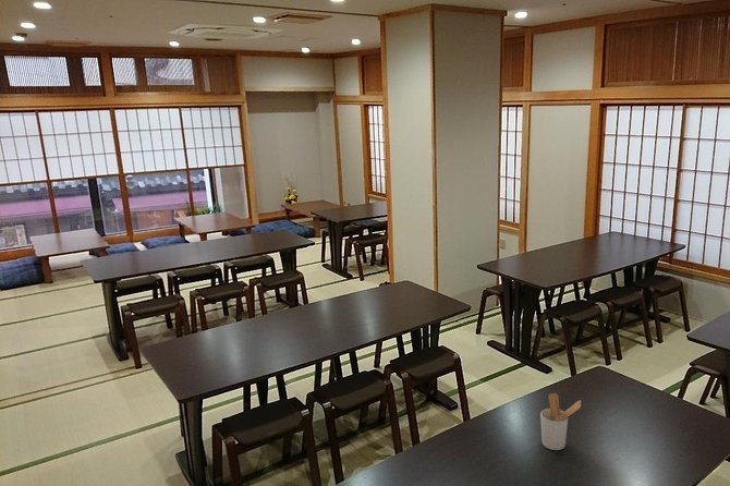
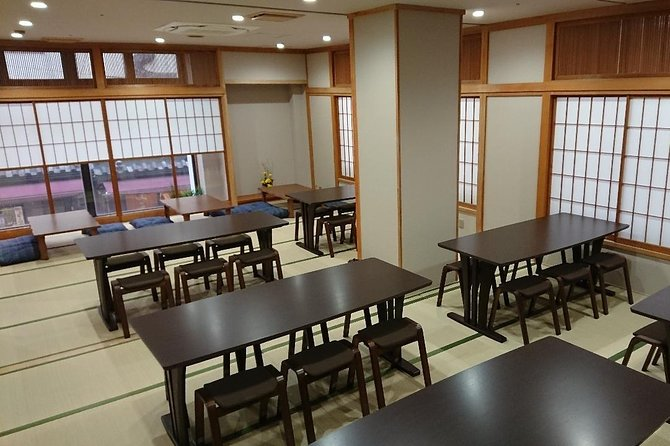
- utensil holder (561, 422)
